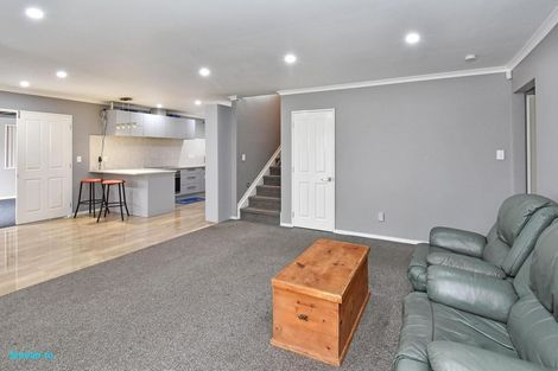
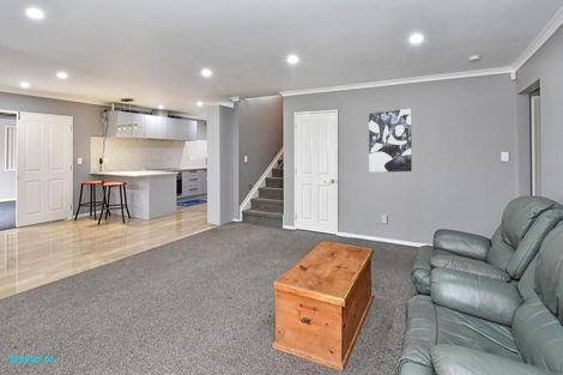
+ wall art (389, 141)
